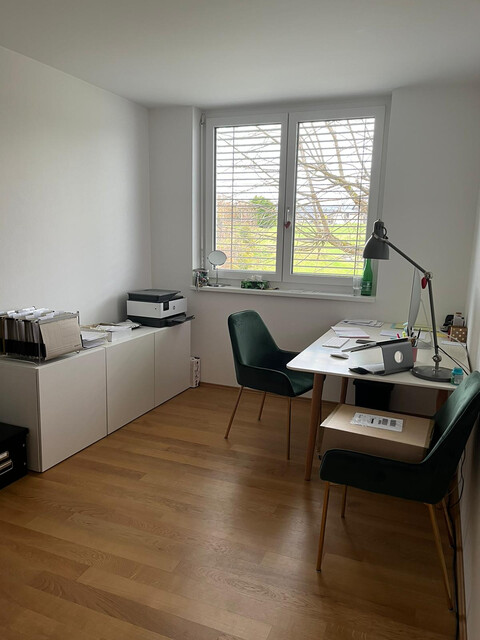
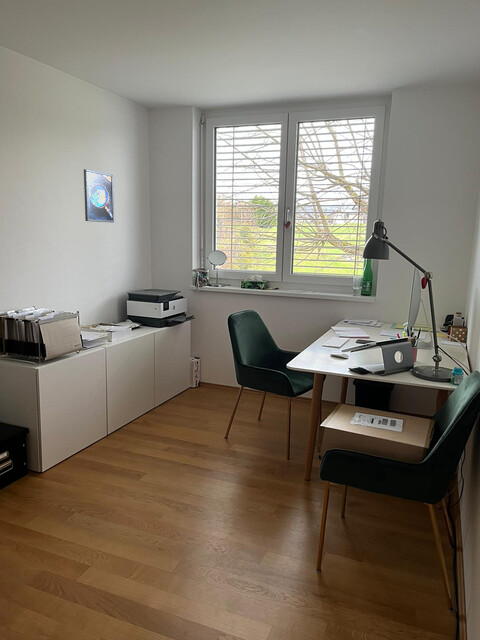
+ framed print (99, 197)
